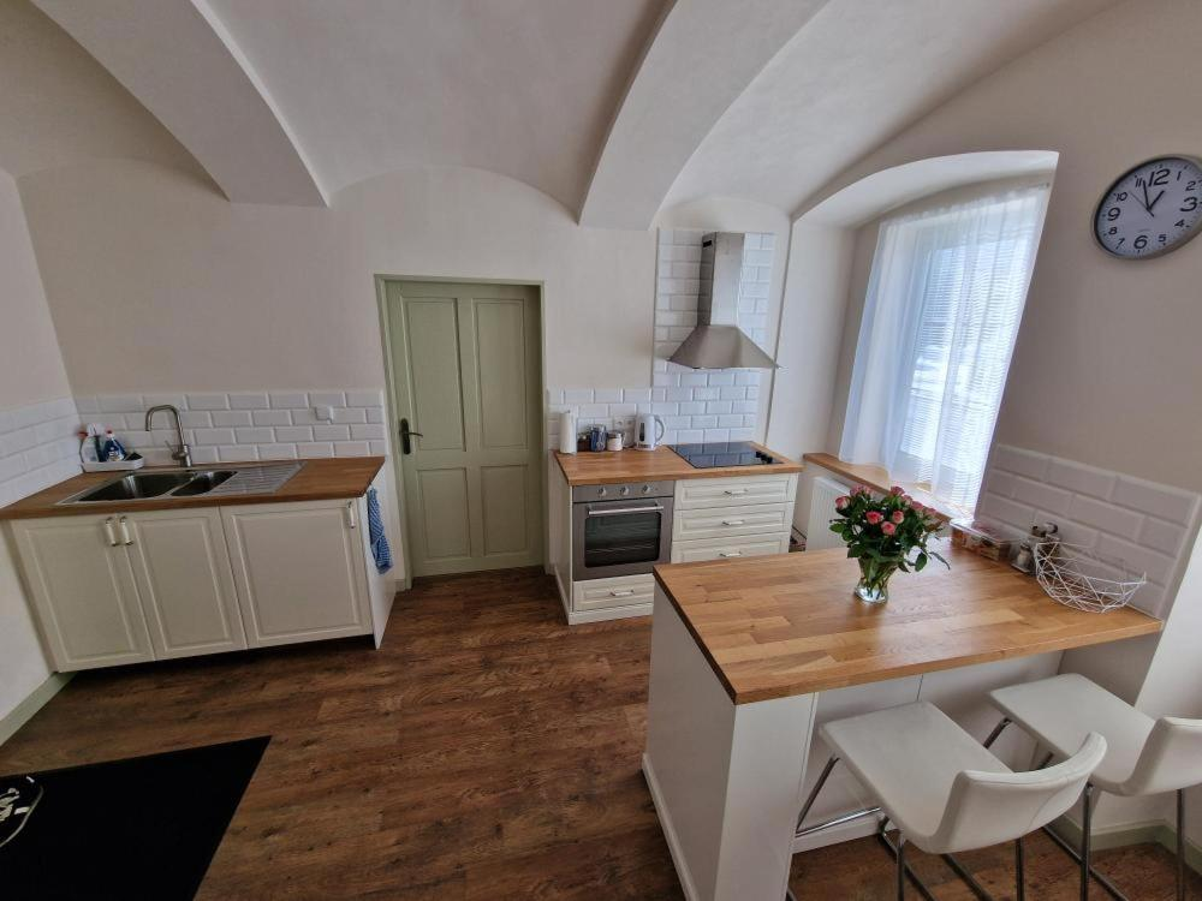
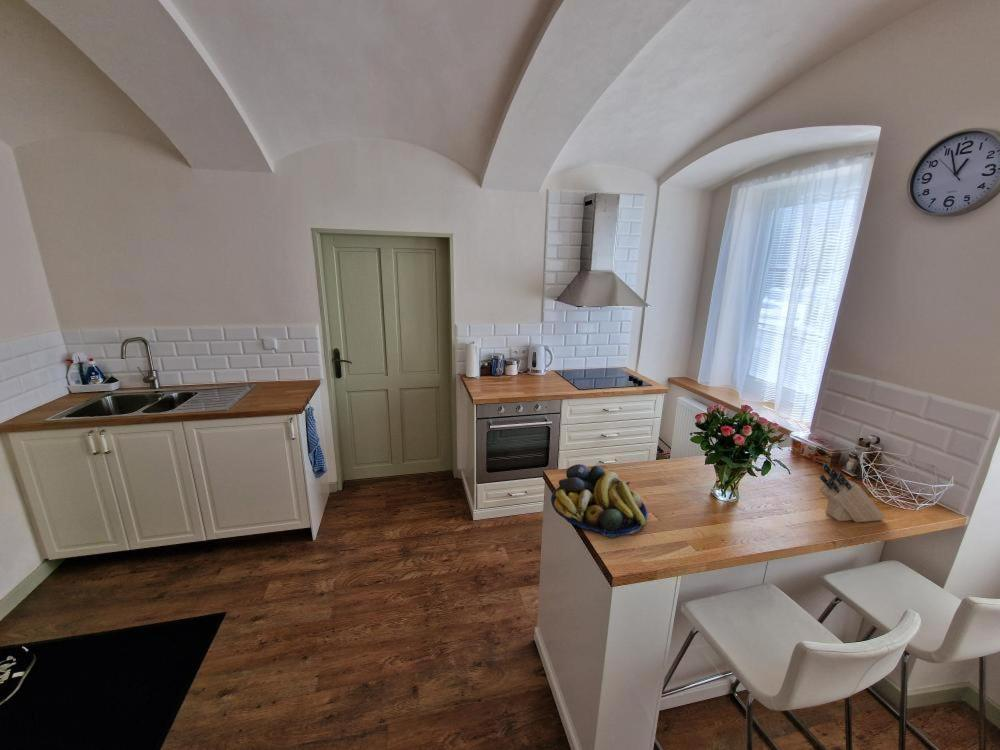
+ fruit bowl (599, 490)
+ knife block (850, 491)
